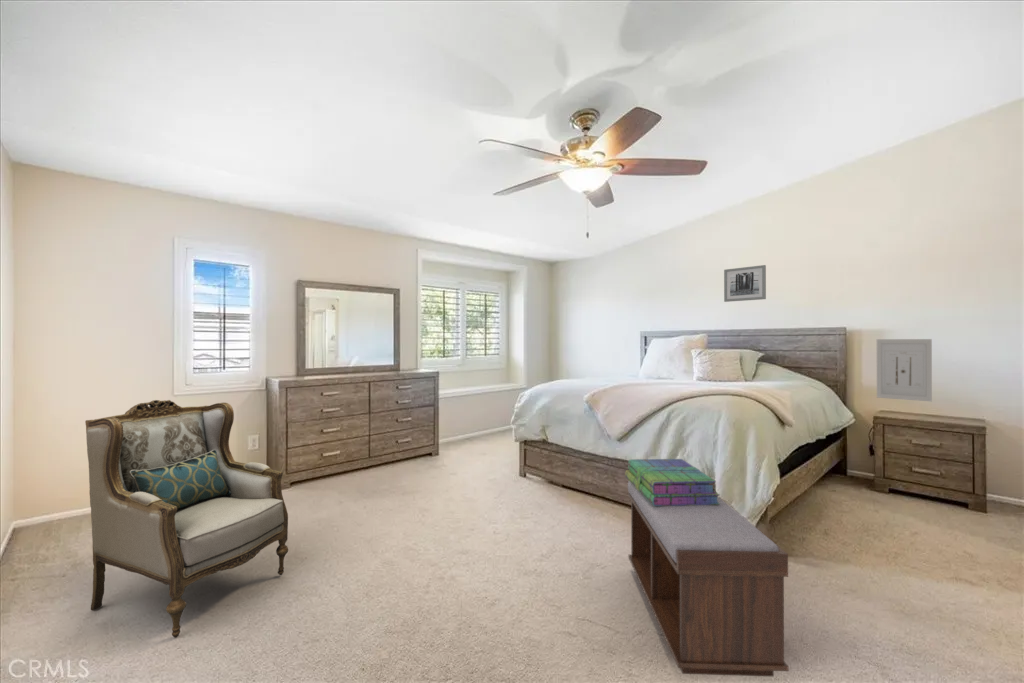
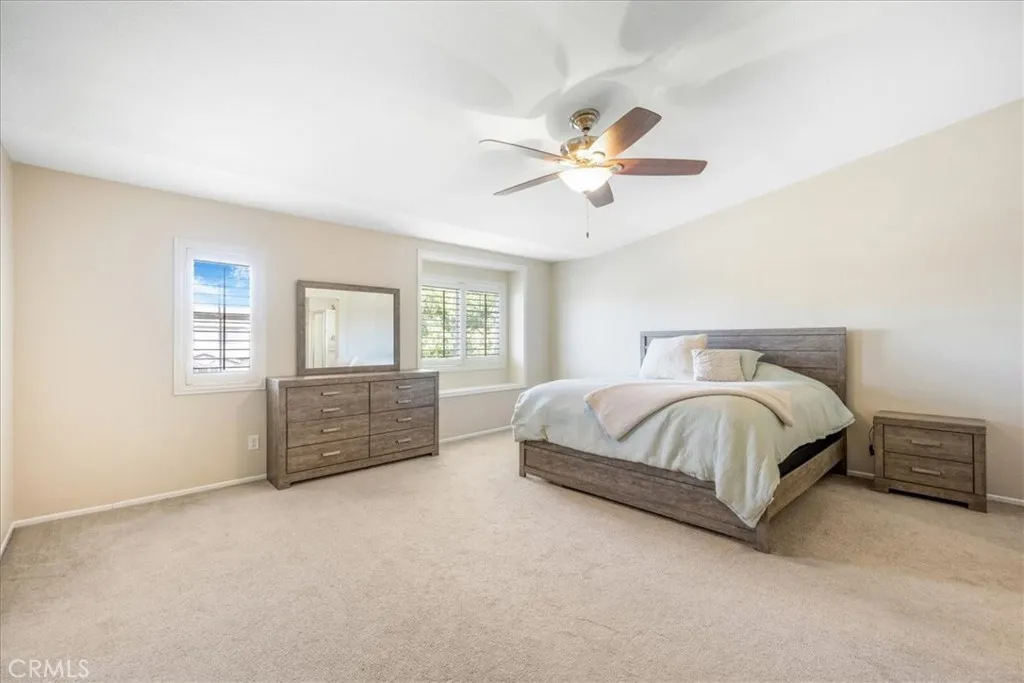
- armchair (193, 496)
- wall art (744, 284)
- bench (690, 559)
- wall art (903, 369)
- stack of books (668, 479)
